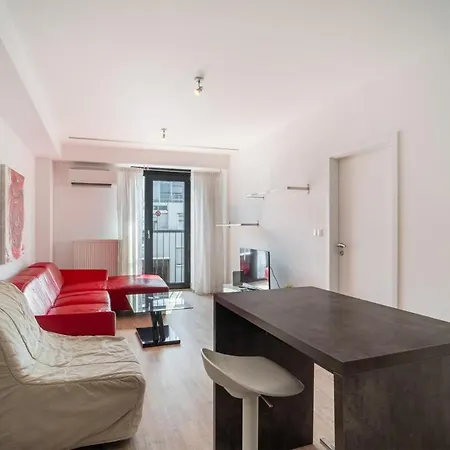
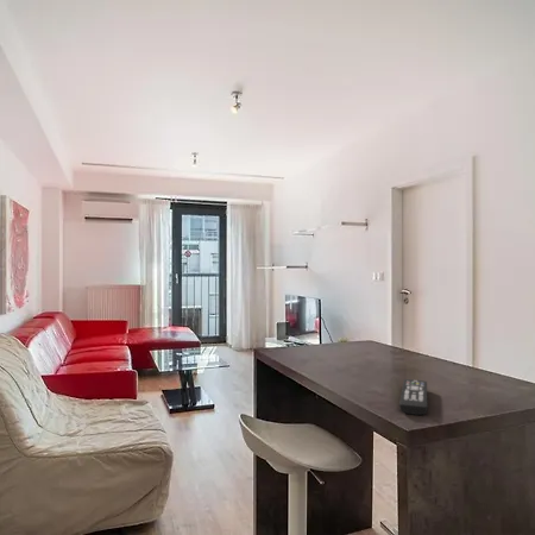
+ remote control (414, 395)
